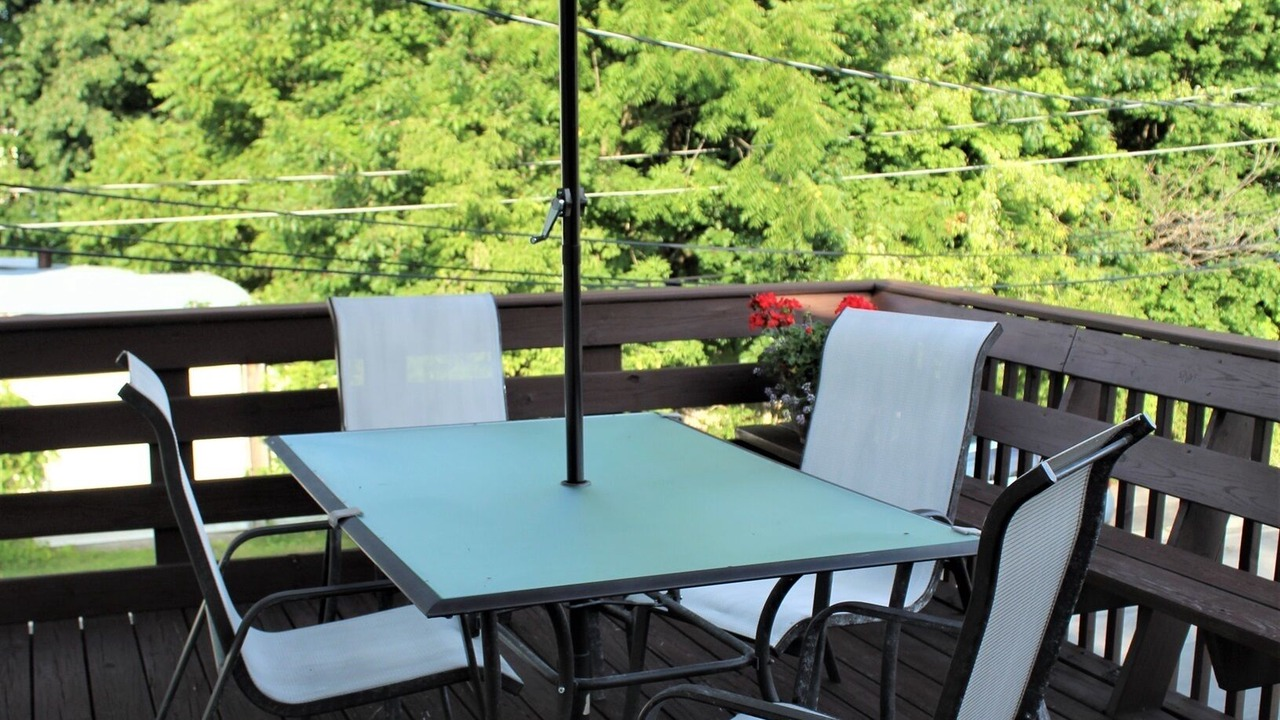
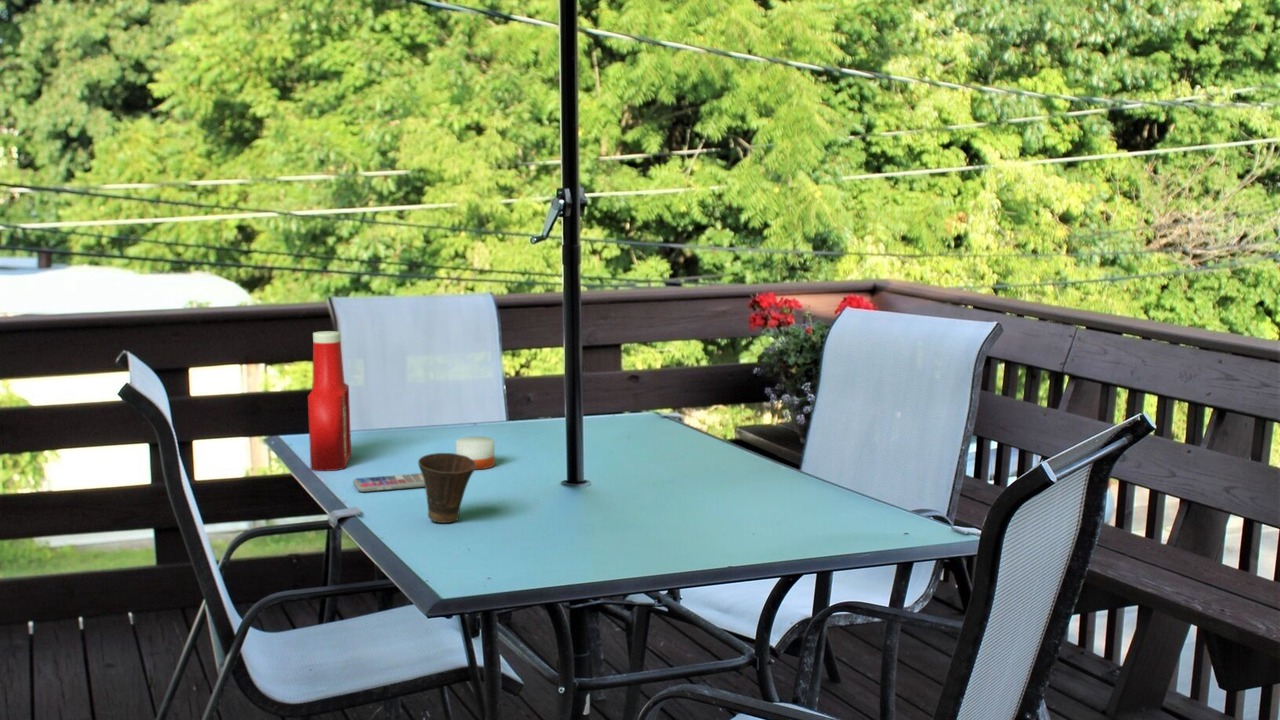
+ soap bottle (329, 397)
+ smartphone (398, 481)
+ cup (447, 489)
+ candle (474, 439)
